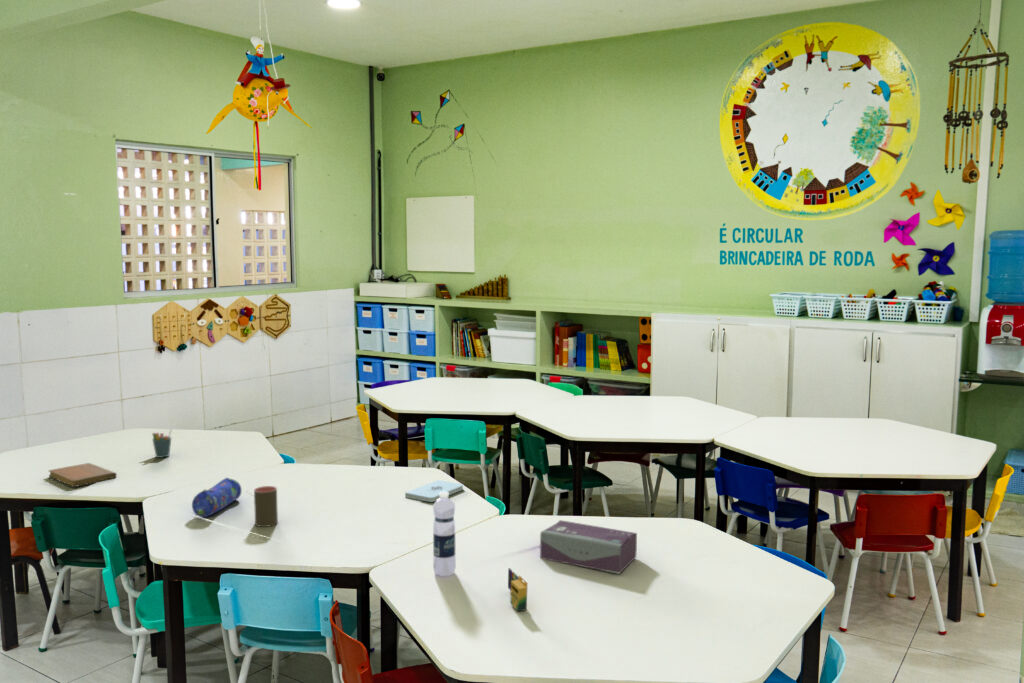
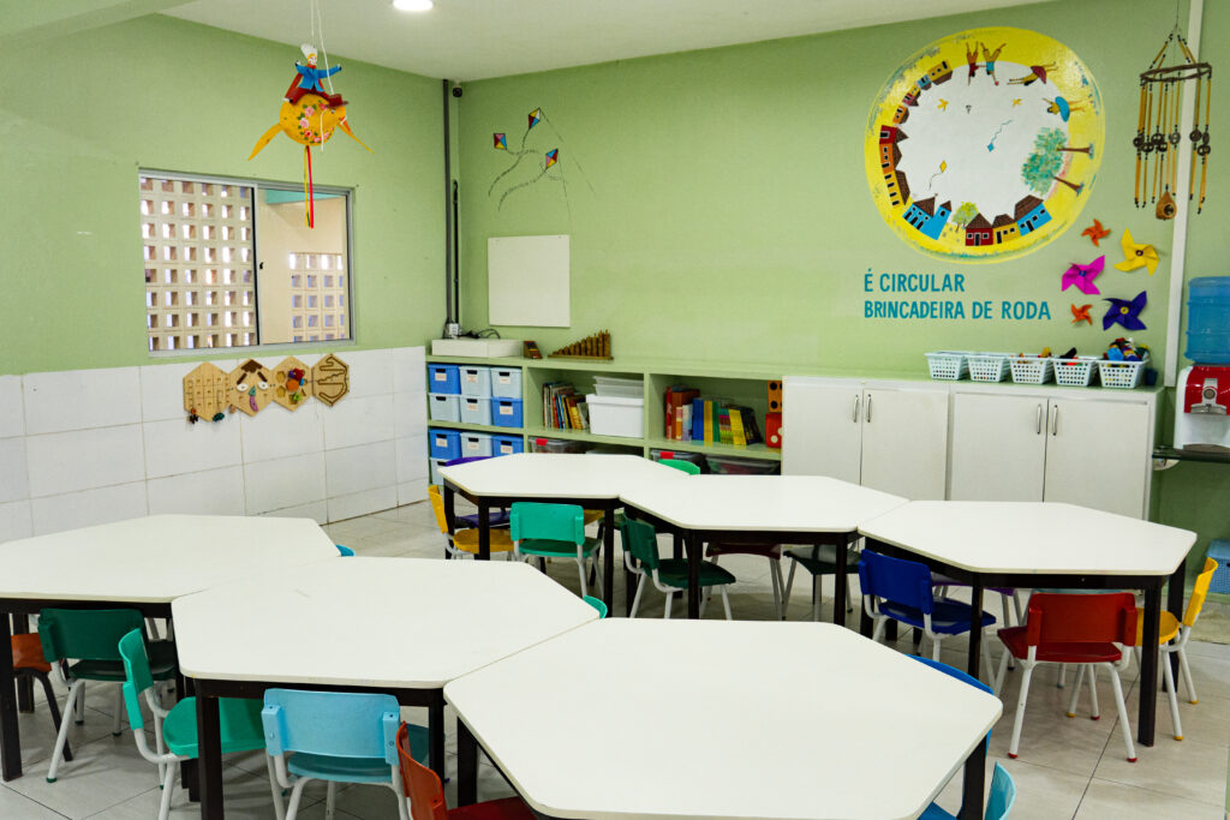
- tissue box (588, 544)
- water bottle (444, 533)
- pencil case (217, 496)
- pen holder (161, 442)
- cup (266, 506)
- notebook (82, 474)
- crayon (516, 587)
- notepad (435, 490)
